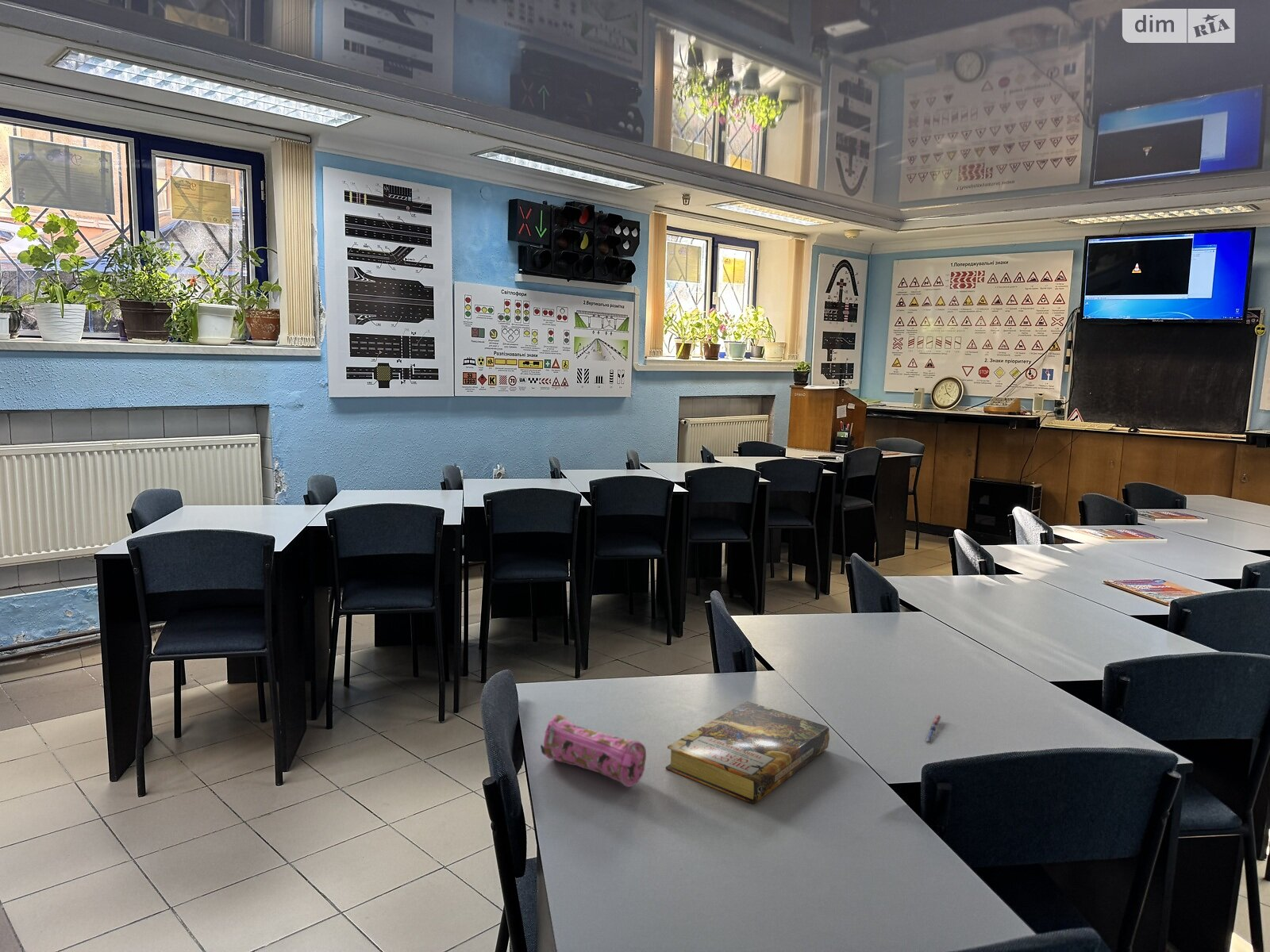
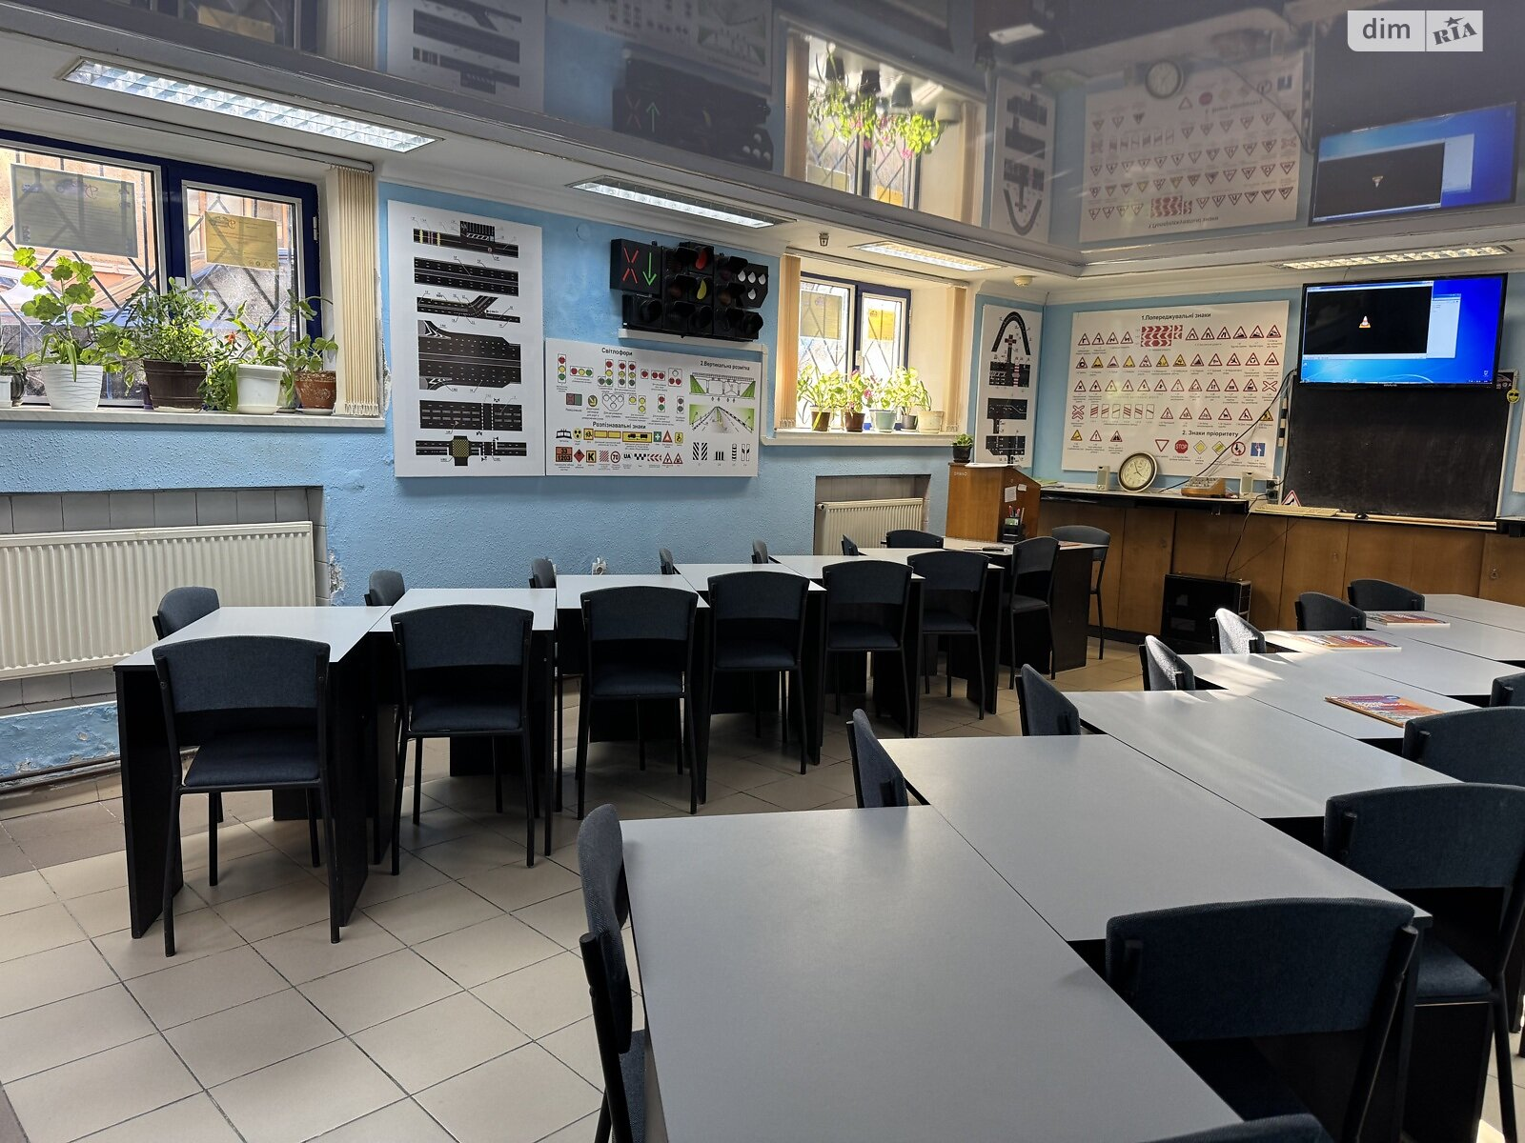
- pencil case (594, 750)
- pen (933, 727)
- book (750, 747)
